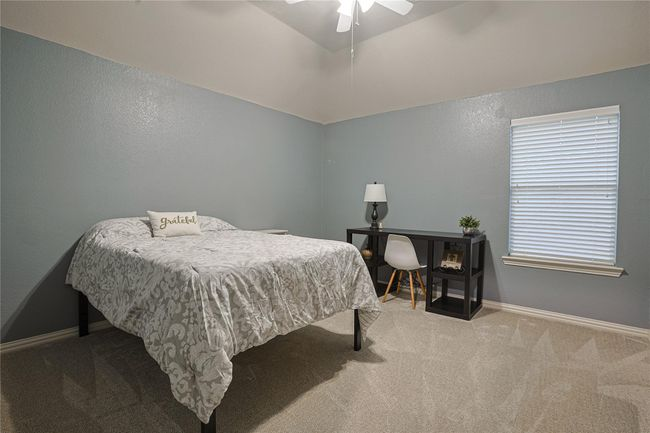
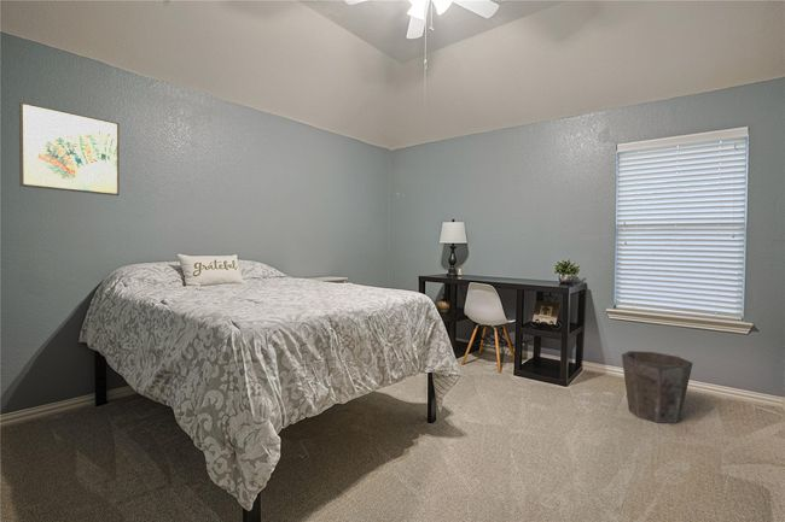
+ waste bin (655, 386)
+ wall art (72, 152)
